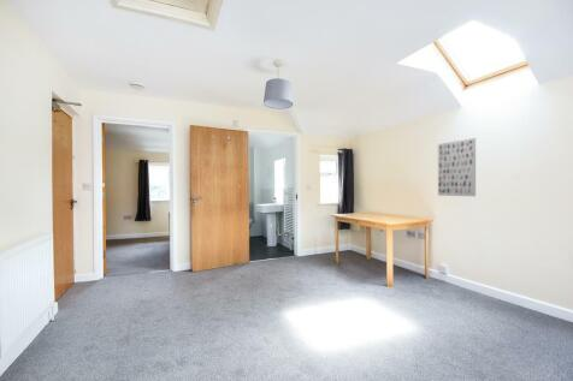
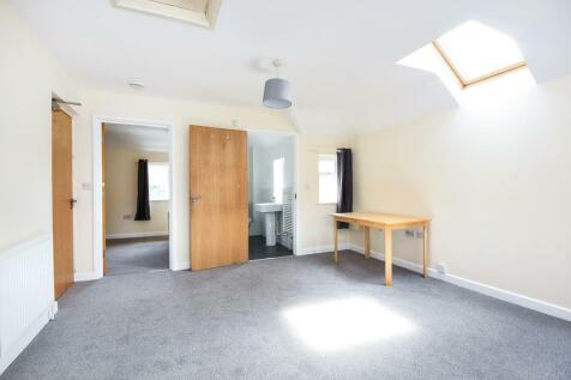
- wall art (455, 168)
